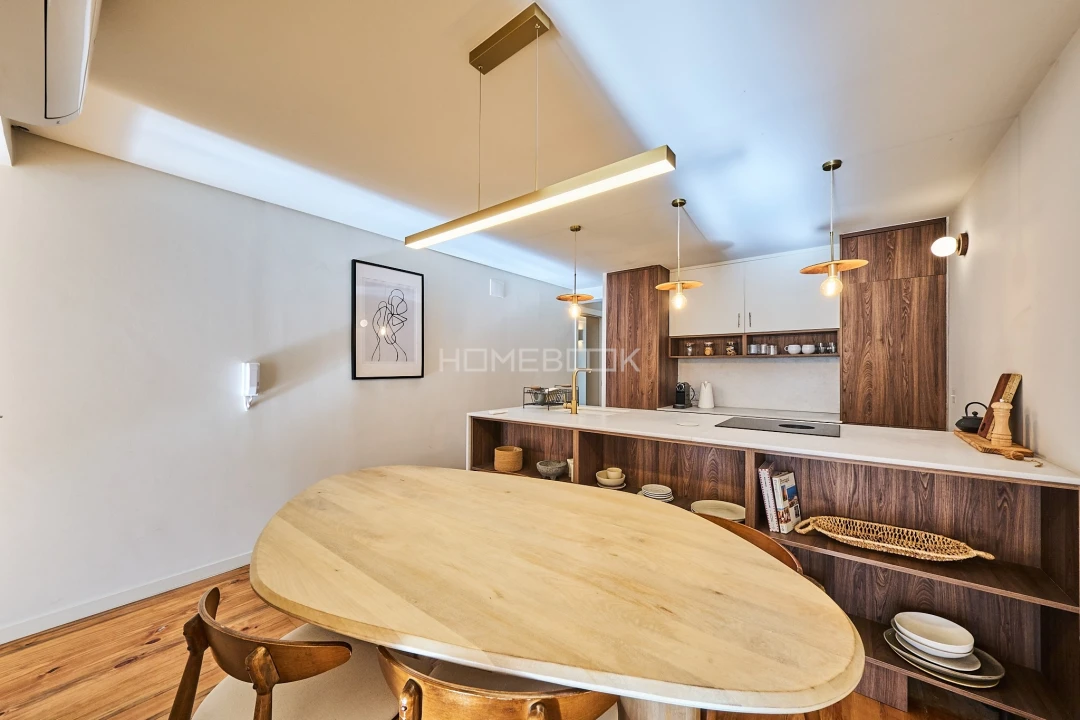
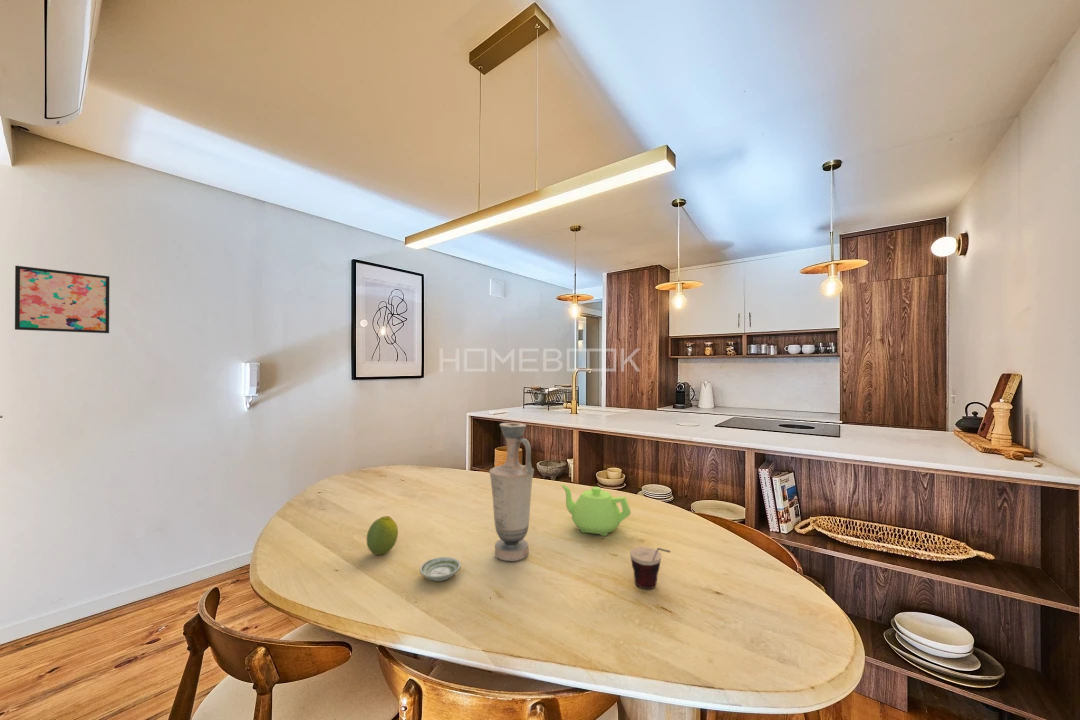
+ wall art (64, 301)
+ cup (652, 564)
+ vase (511, 489)
+ teapot (594, 508)
+ fruit (382, 535)
+ saucer (440, 570)
